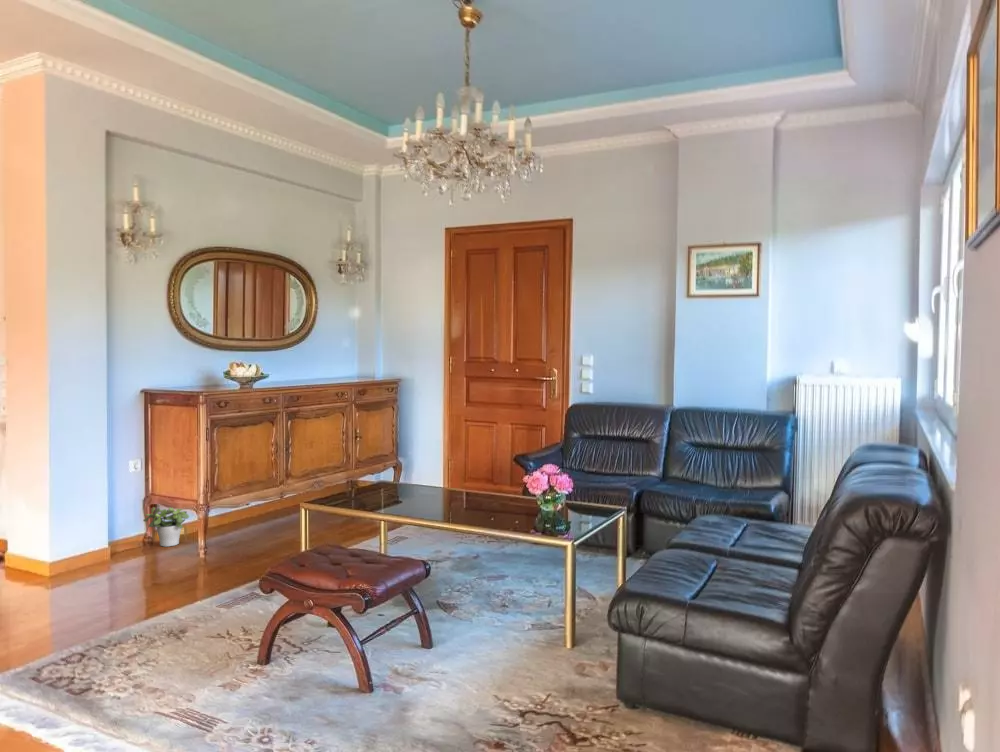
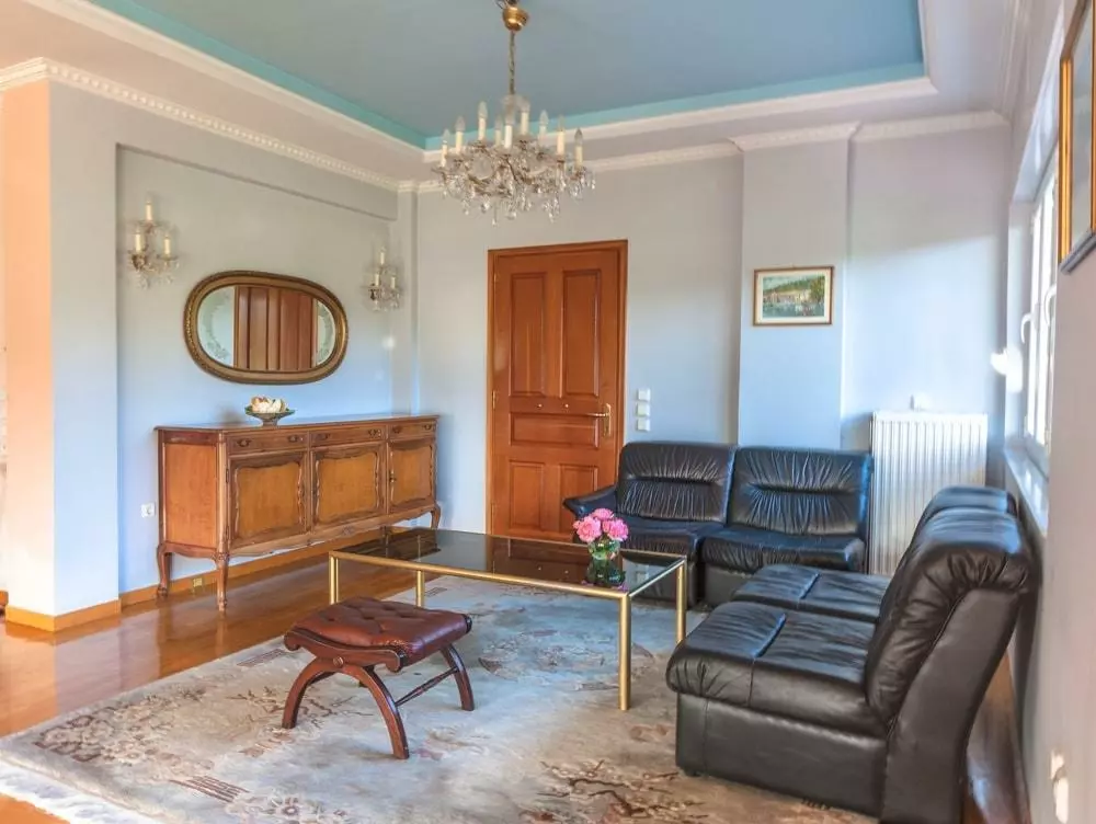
- potted plant (167, 525)
